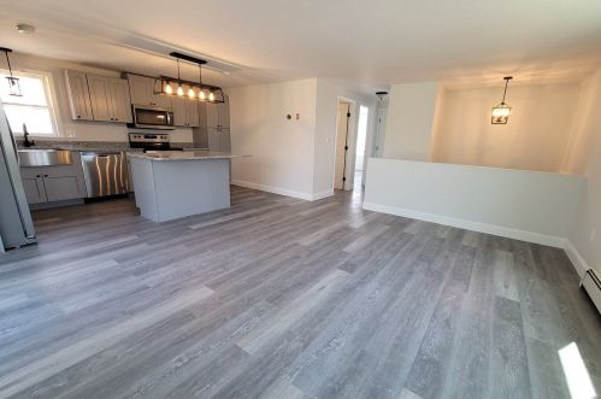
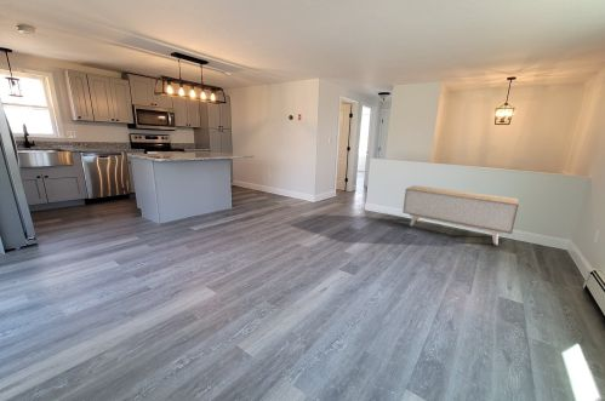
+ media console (455, 212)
